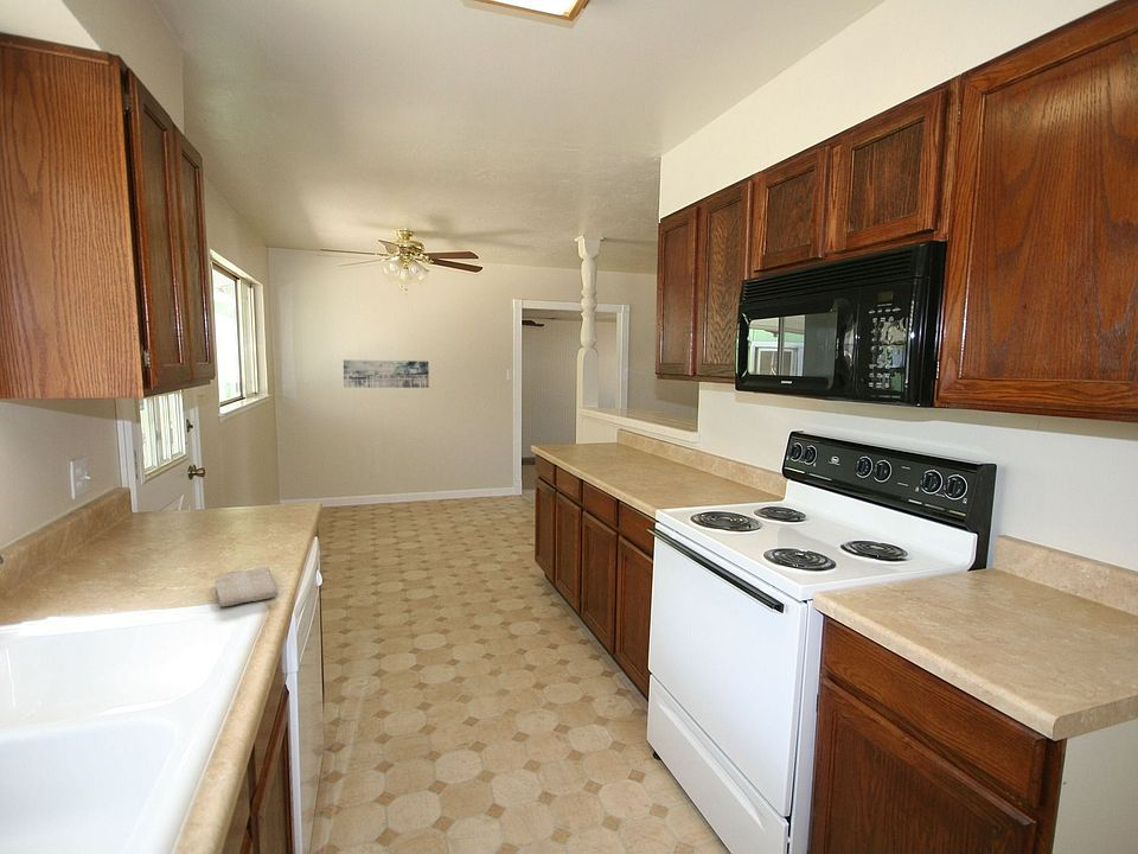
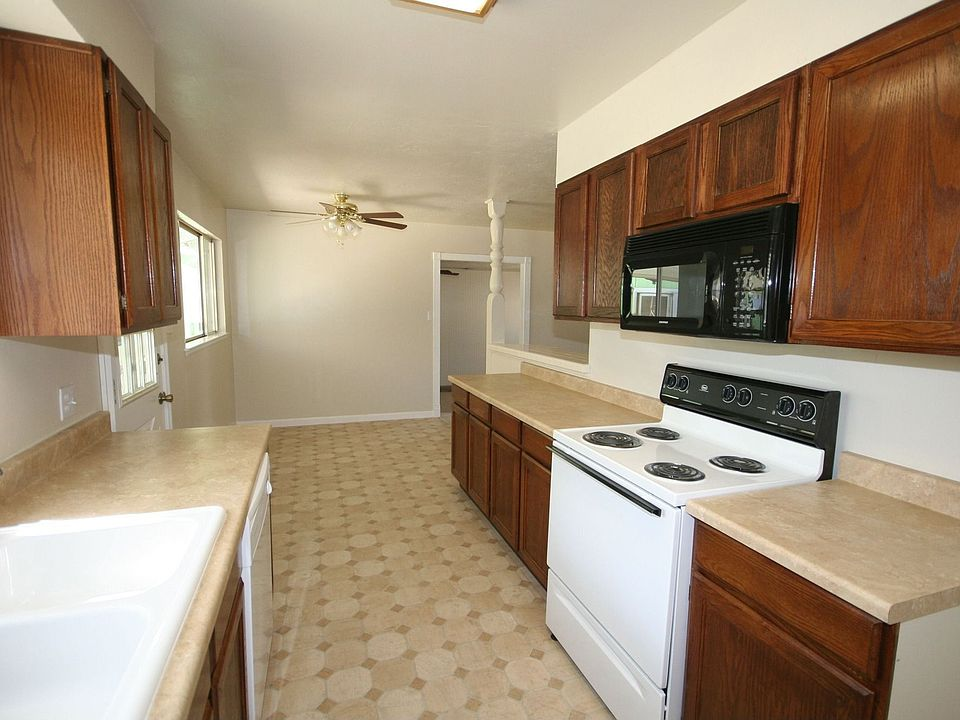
- wall art (386, 374)
- washcloth (245, 585)
